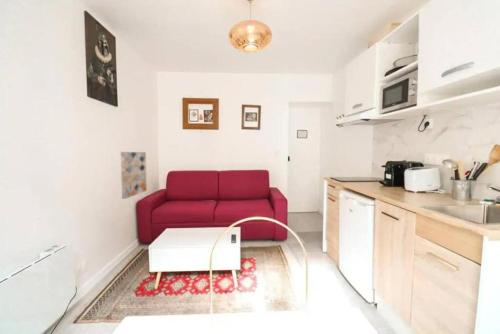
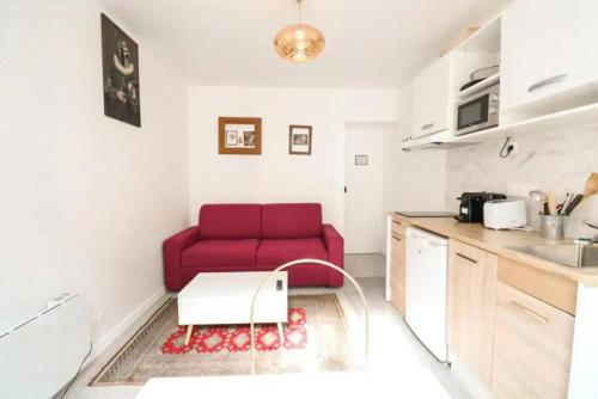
- wall art (134, 173)
